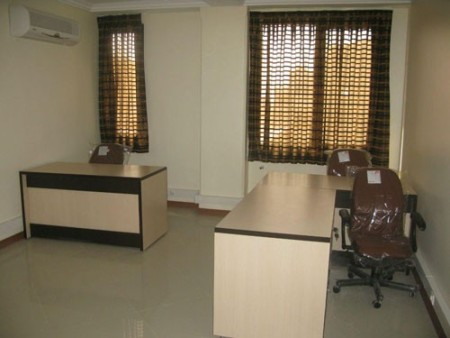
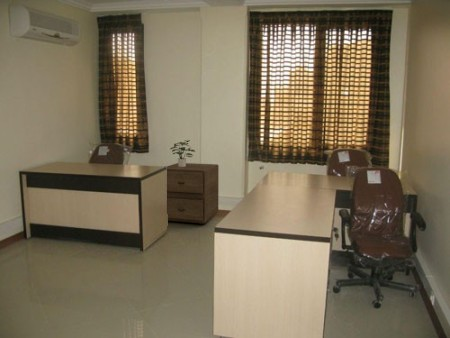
+ filing cabinet (189, 192)
+ potted plant (182, 153)
